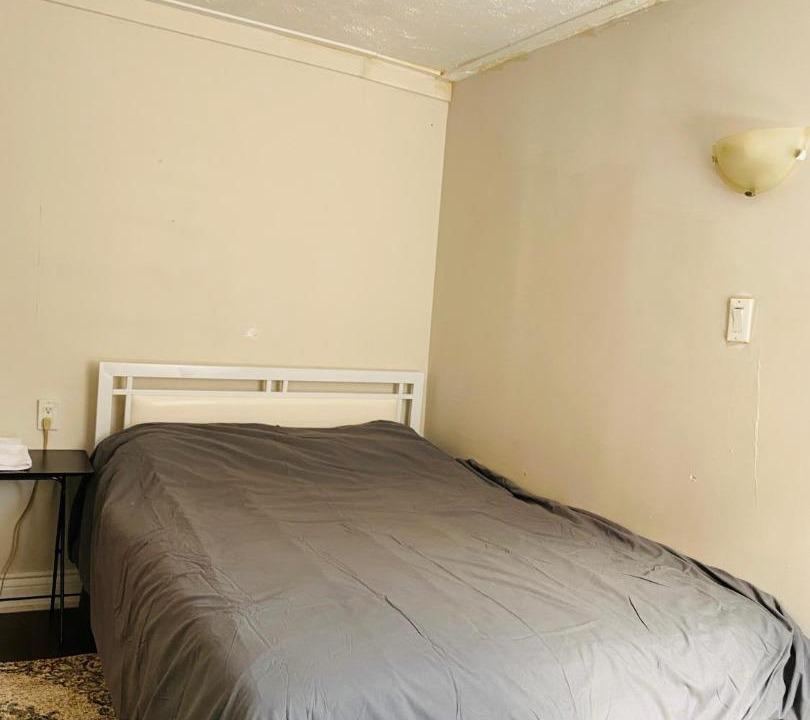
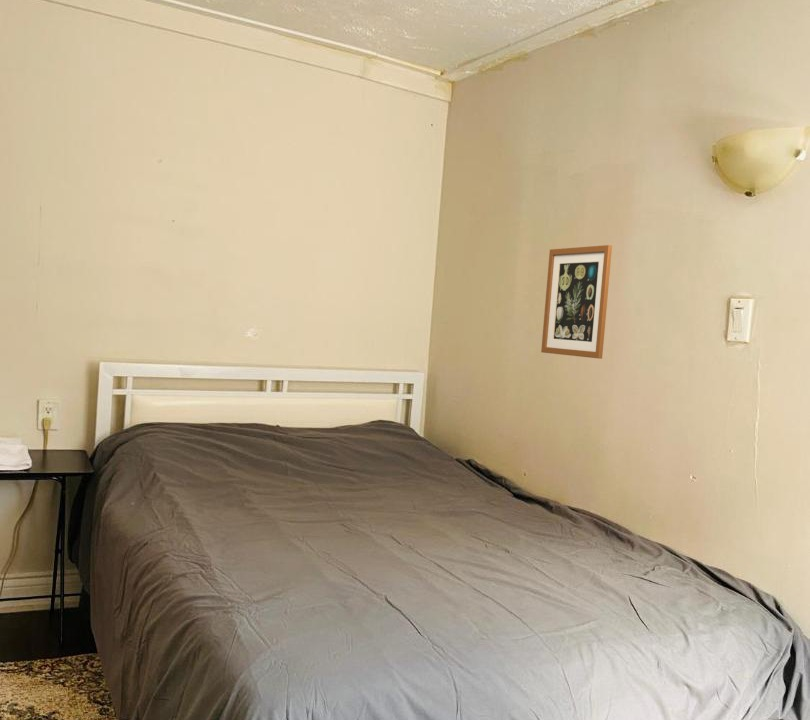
+ wall art (574, 301)
